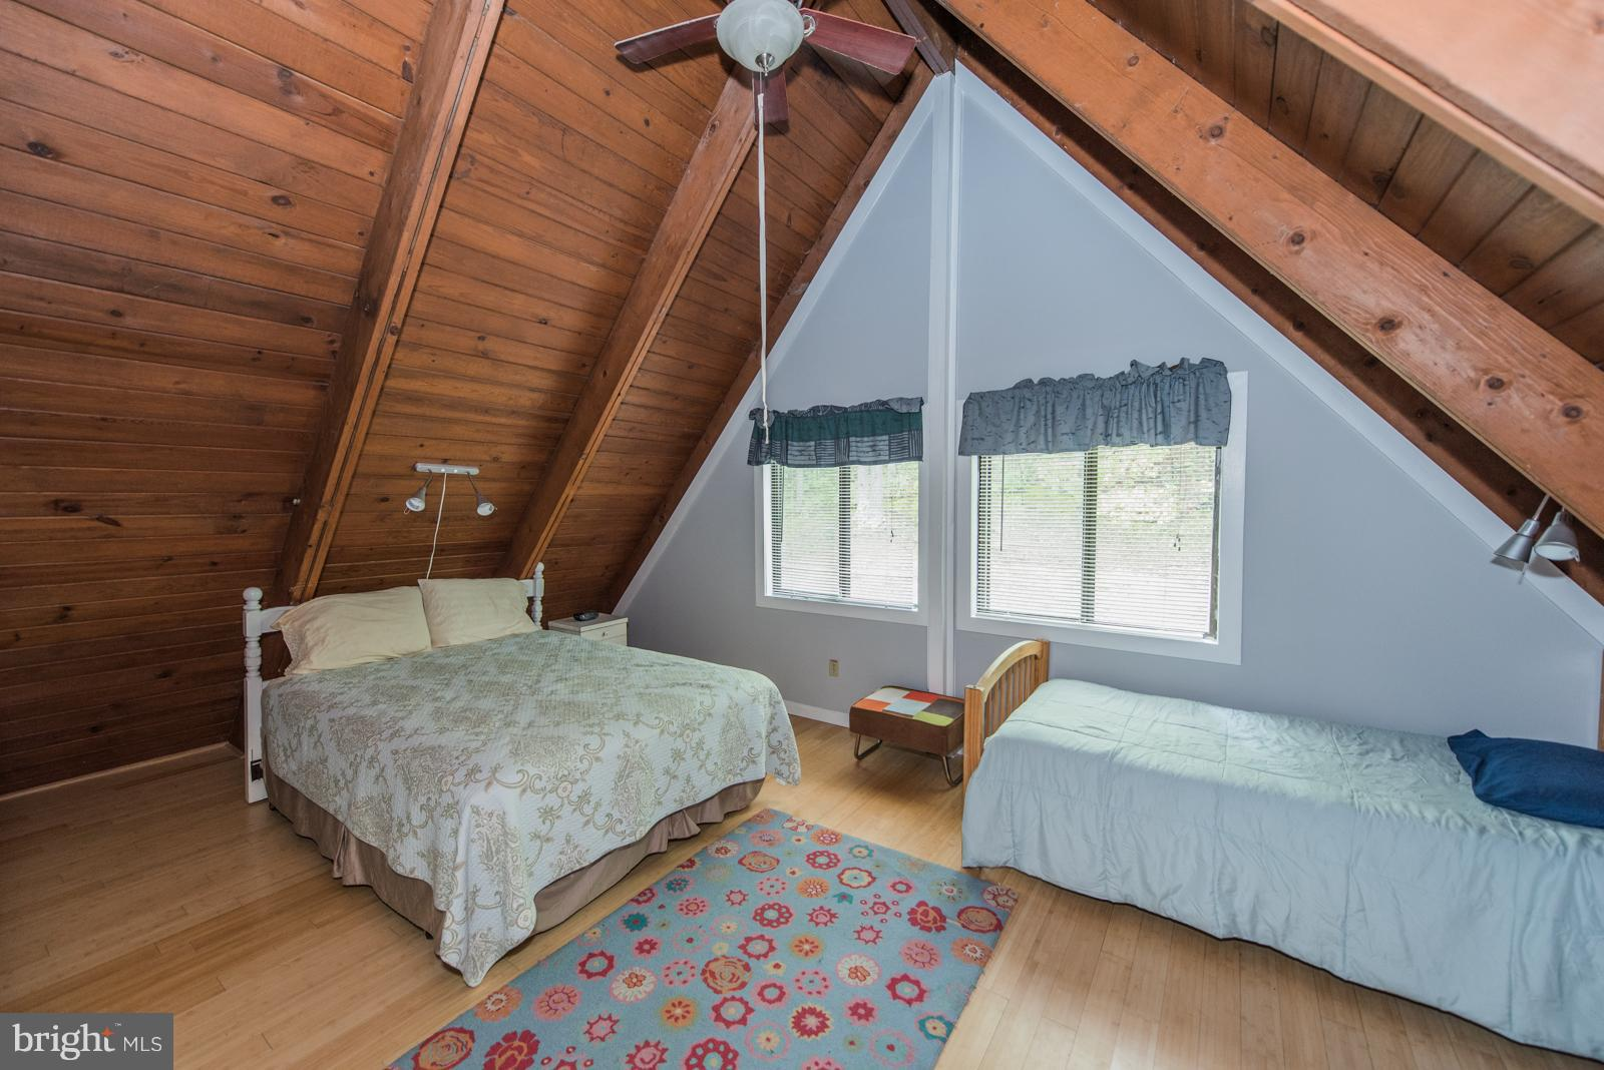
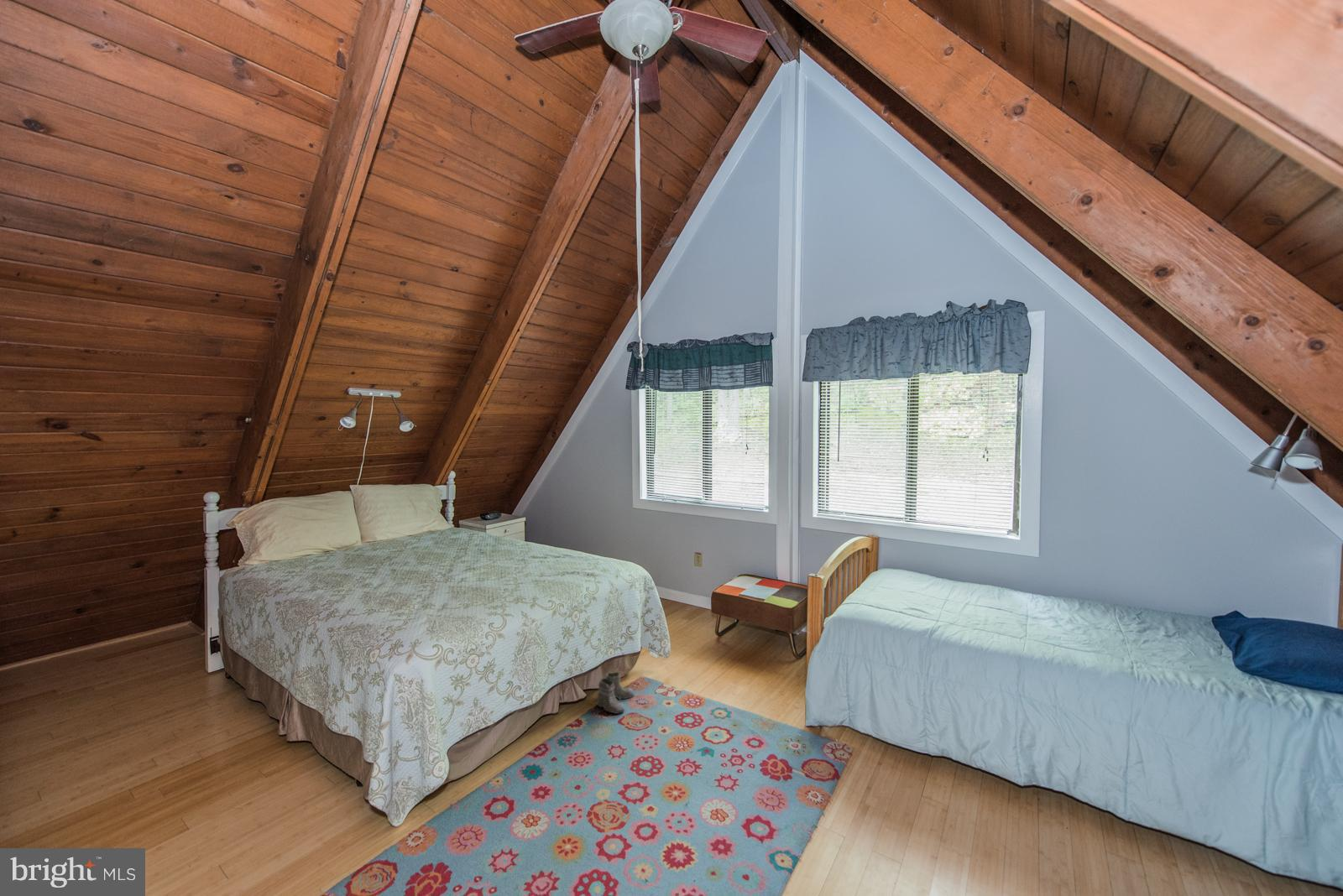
+ boots (614, 690)
